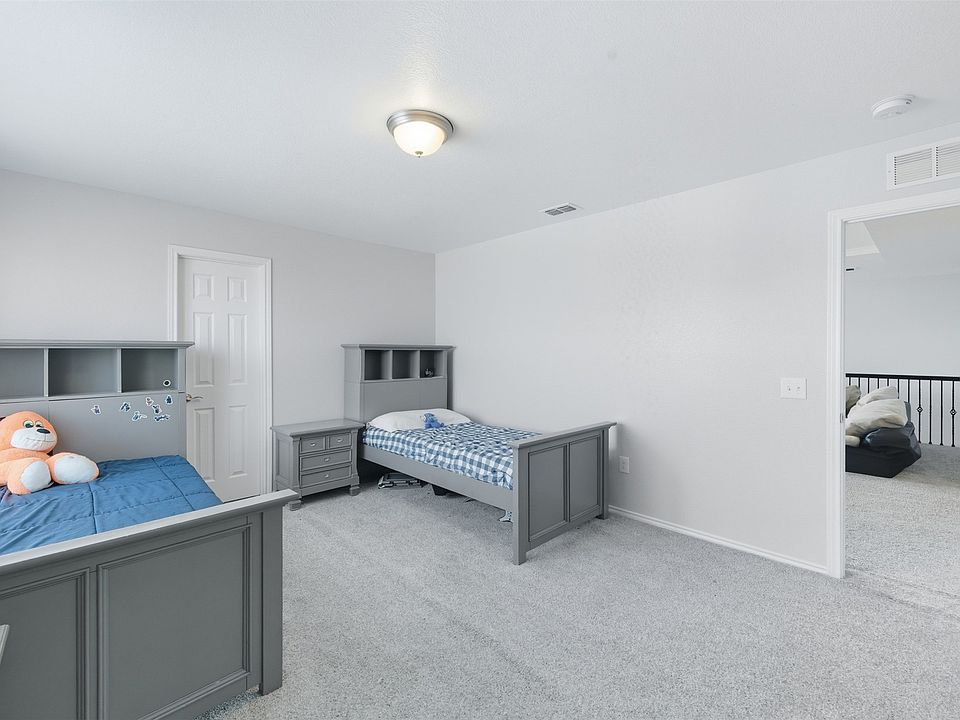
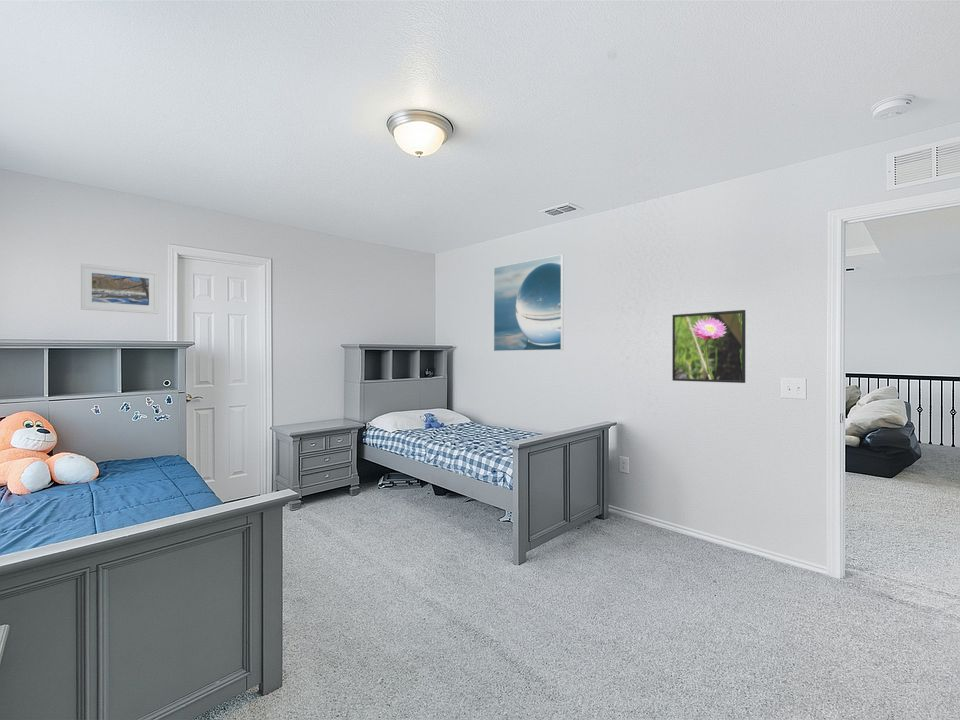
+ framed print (121, 289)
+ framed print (707, 347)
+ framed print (526, 306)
